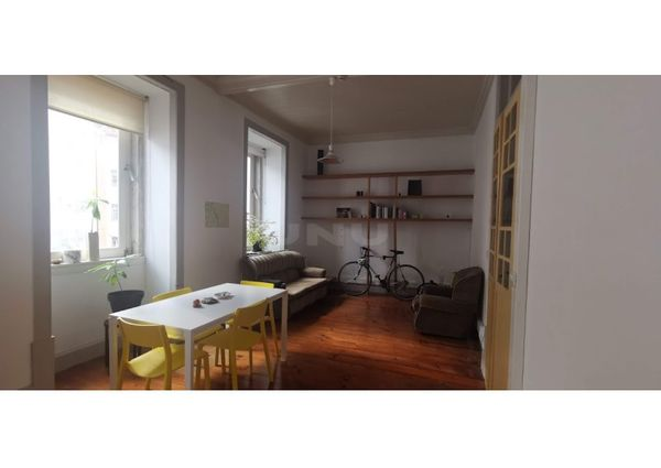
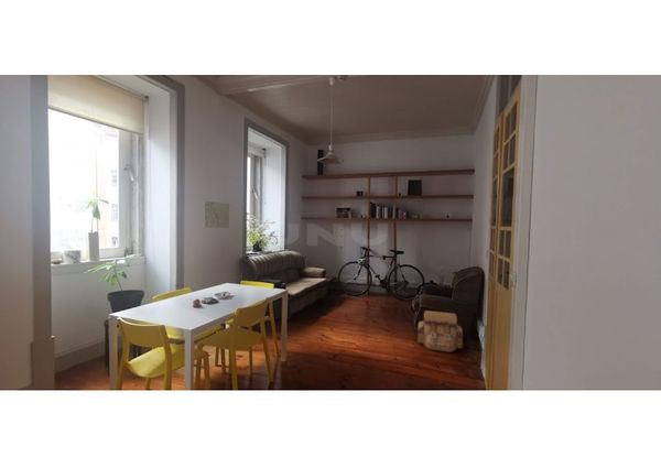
+ backpack (440, 328)
